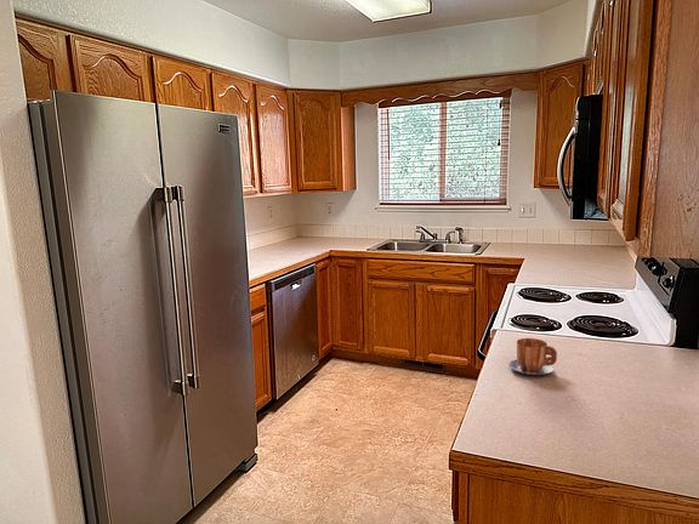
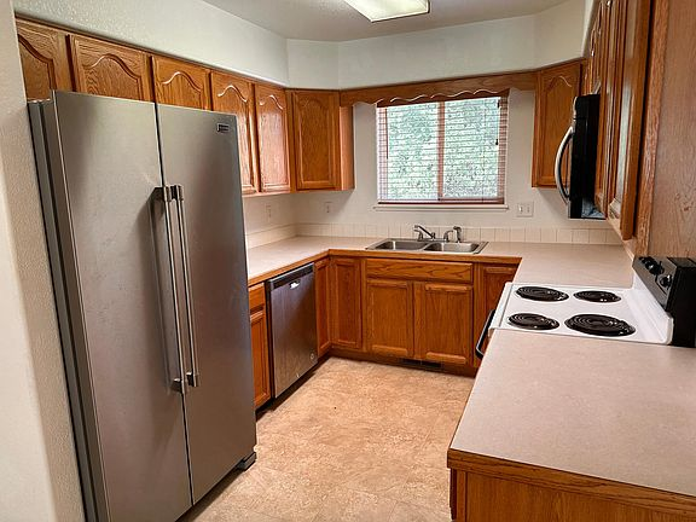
- mug (532, 355)
